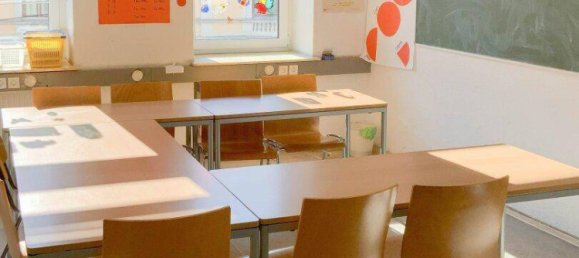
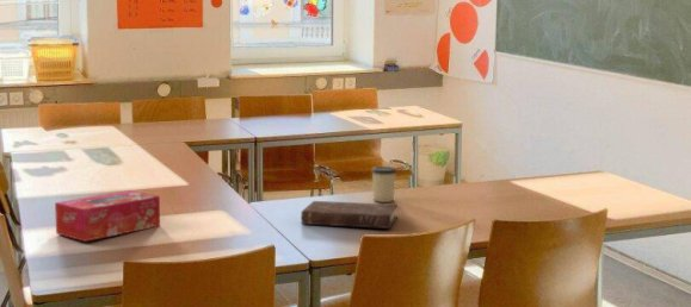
+ book (350, 214)
+ cup (383, 183)
+ tissue box (109, 214)
